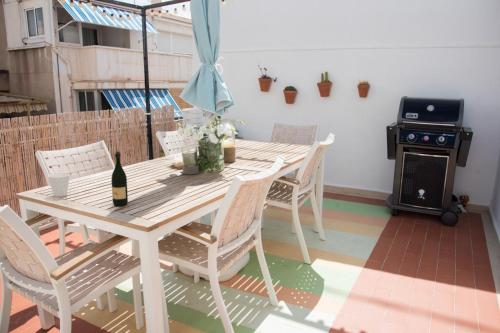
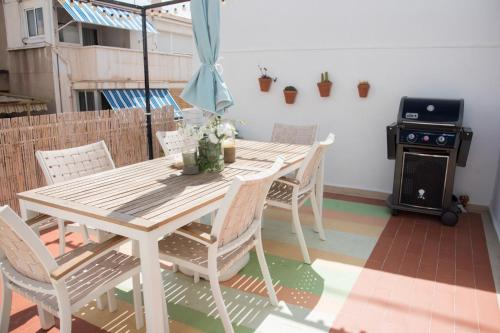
- wine bottle (119, 178)
- cup (59, 185)
